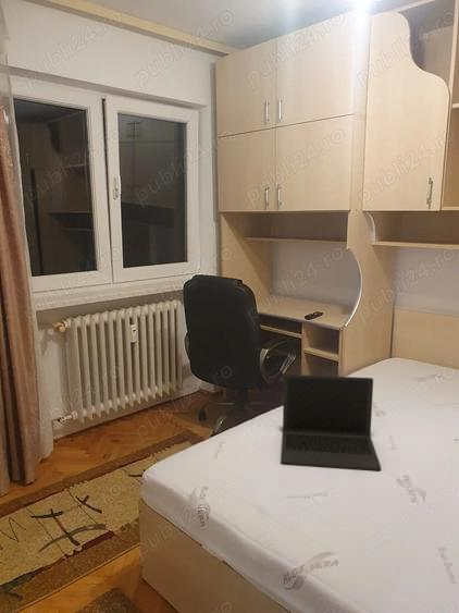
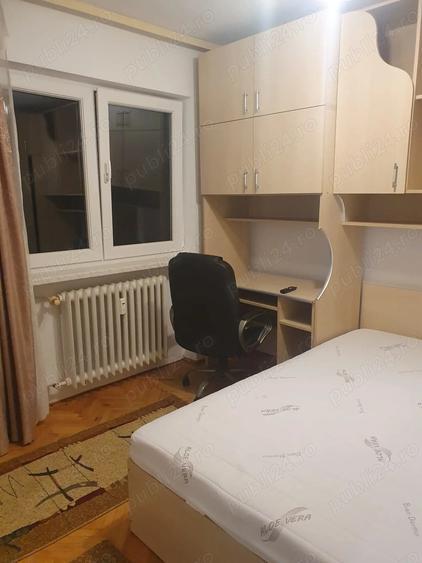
- laptop (328, 418)
